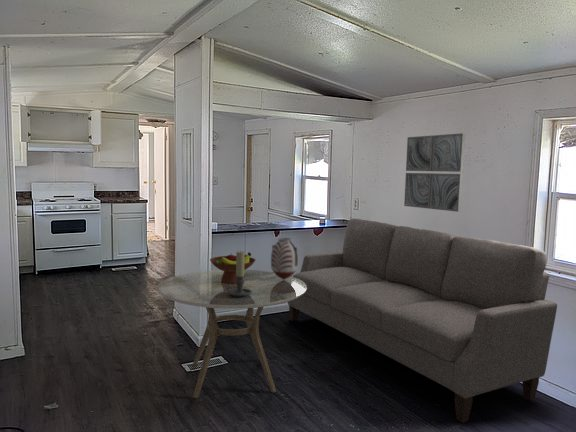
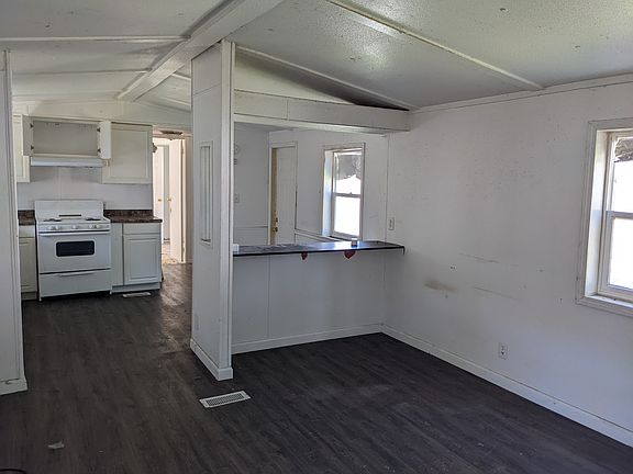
- candle holder (238, 272)
- fruit bowl (232, 266)
- sofa (396, 292)
- dining table (233, 331)
- wall art (432, 173)
- vase (284, 259)
